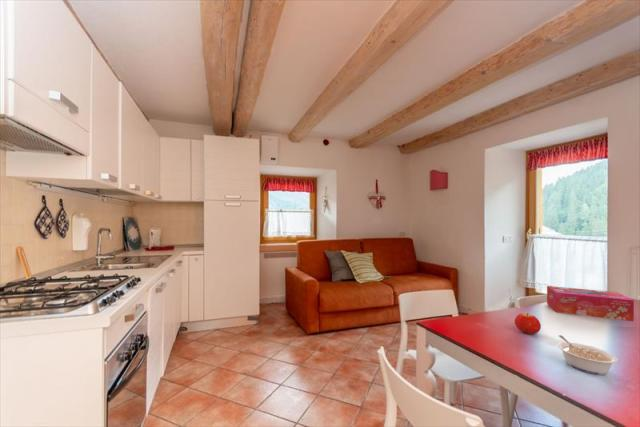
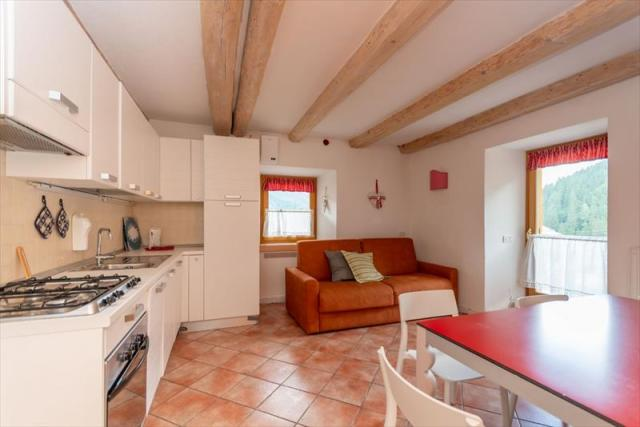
- fruit (527, 322)
- legume (583, 356)
- tissue box (586, 302)
